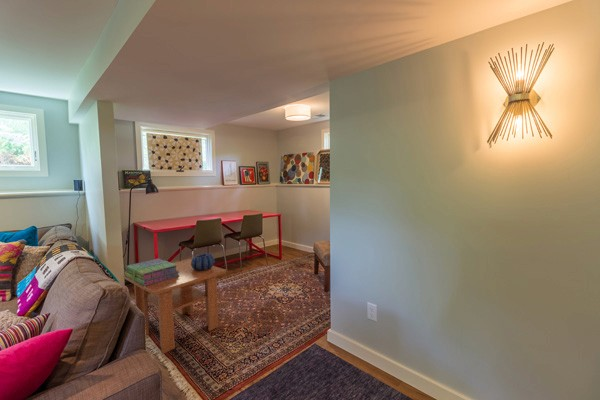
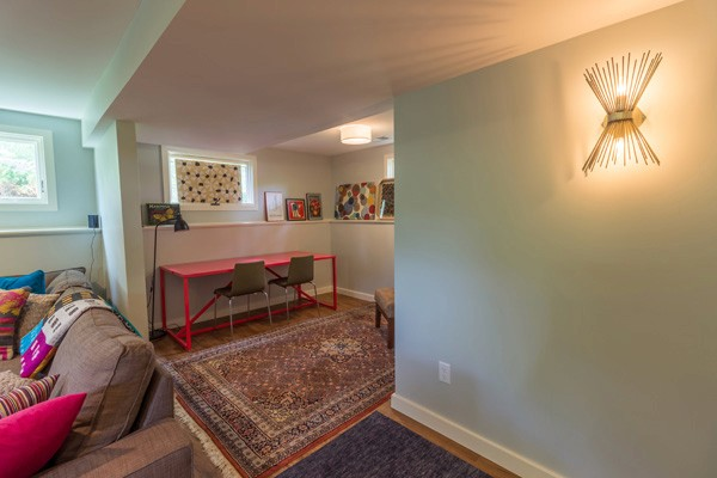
- stack of books (151, 270)
- decorative bowl (202, 261)
- coffee table (177, 301)
